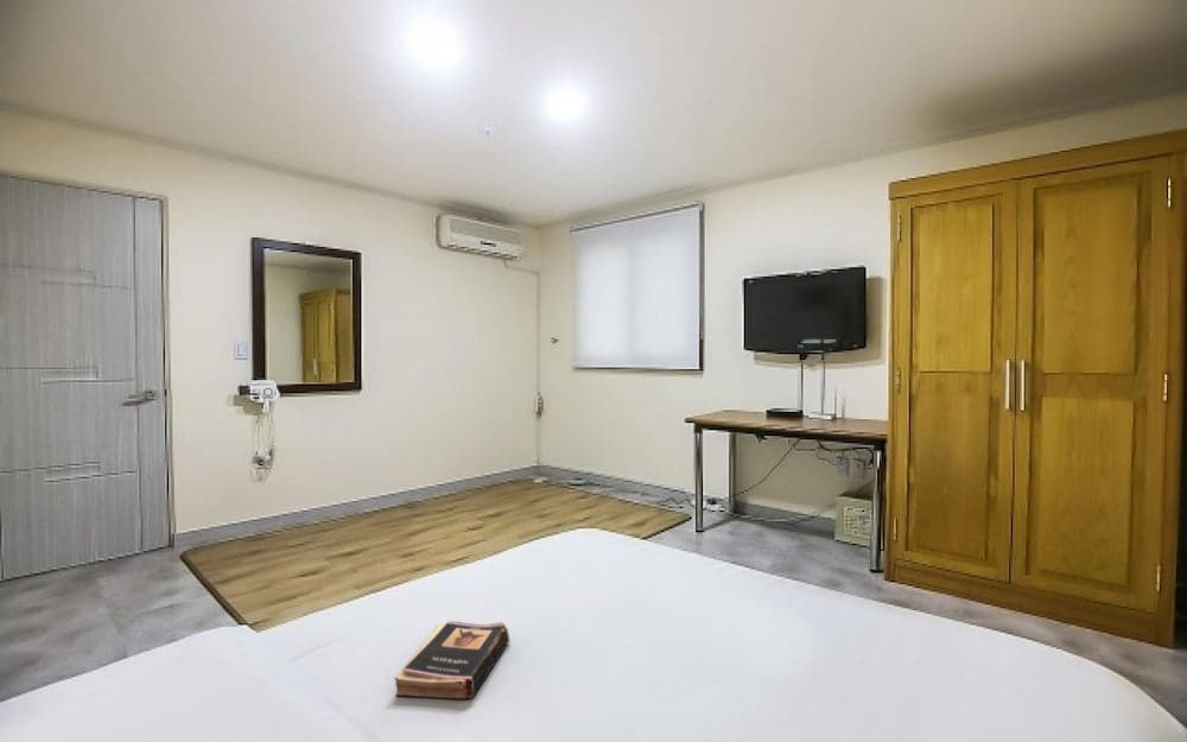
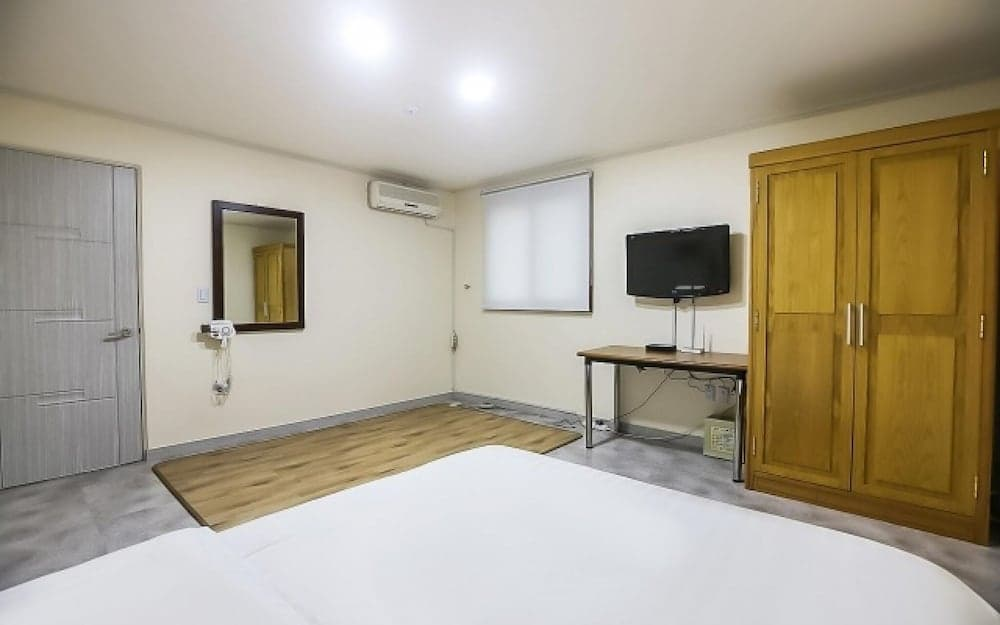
- book (453, 654)
